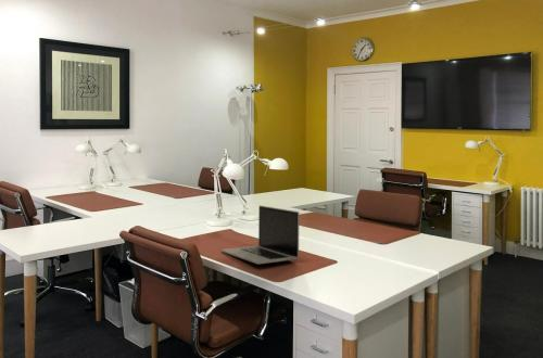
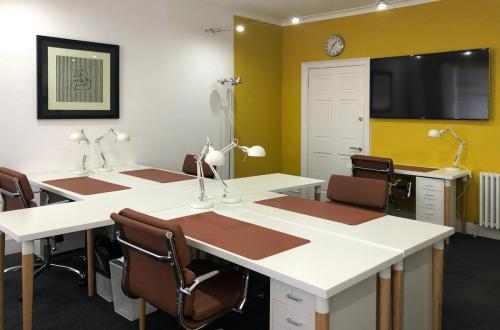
- laptop (258, 232)
